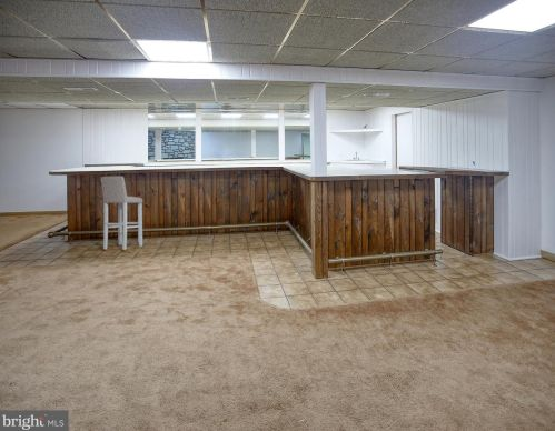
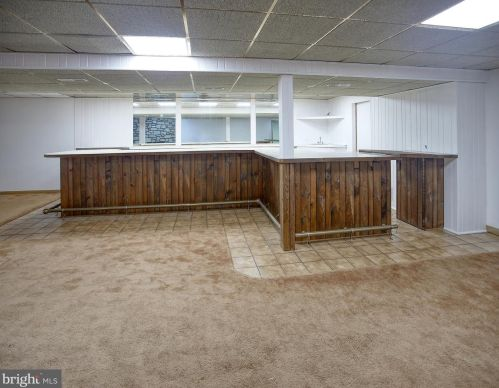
- bar stool (121, 212)
